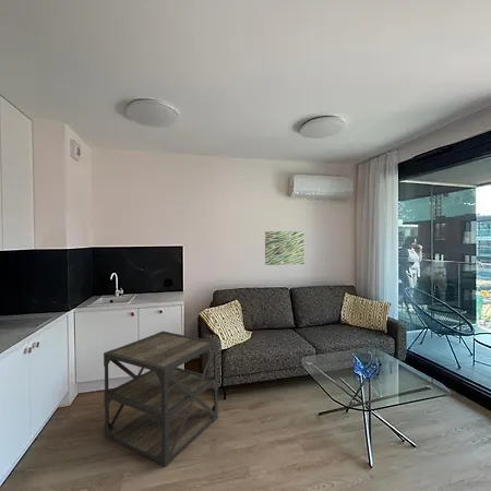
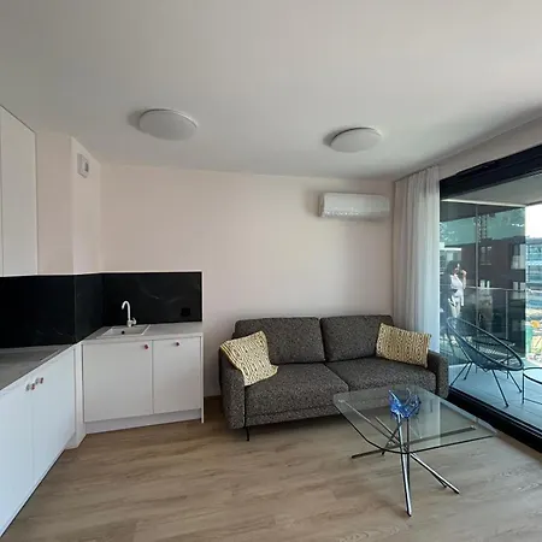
- side table (164, 386)
- wall art (285, 248)
